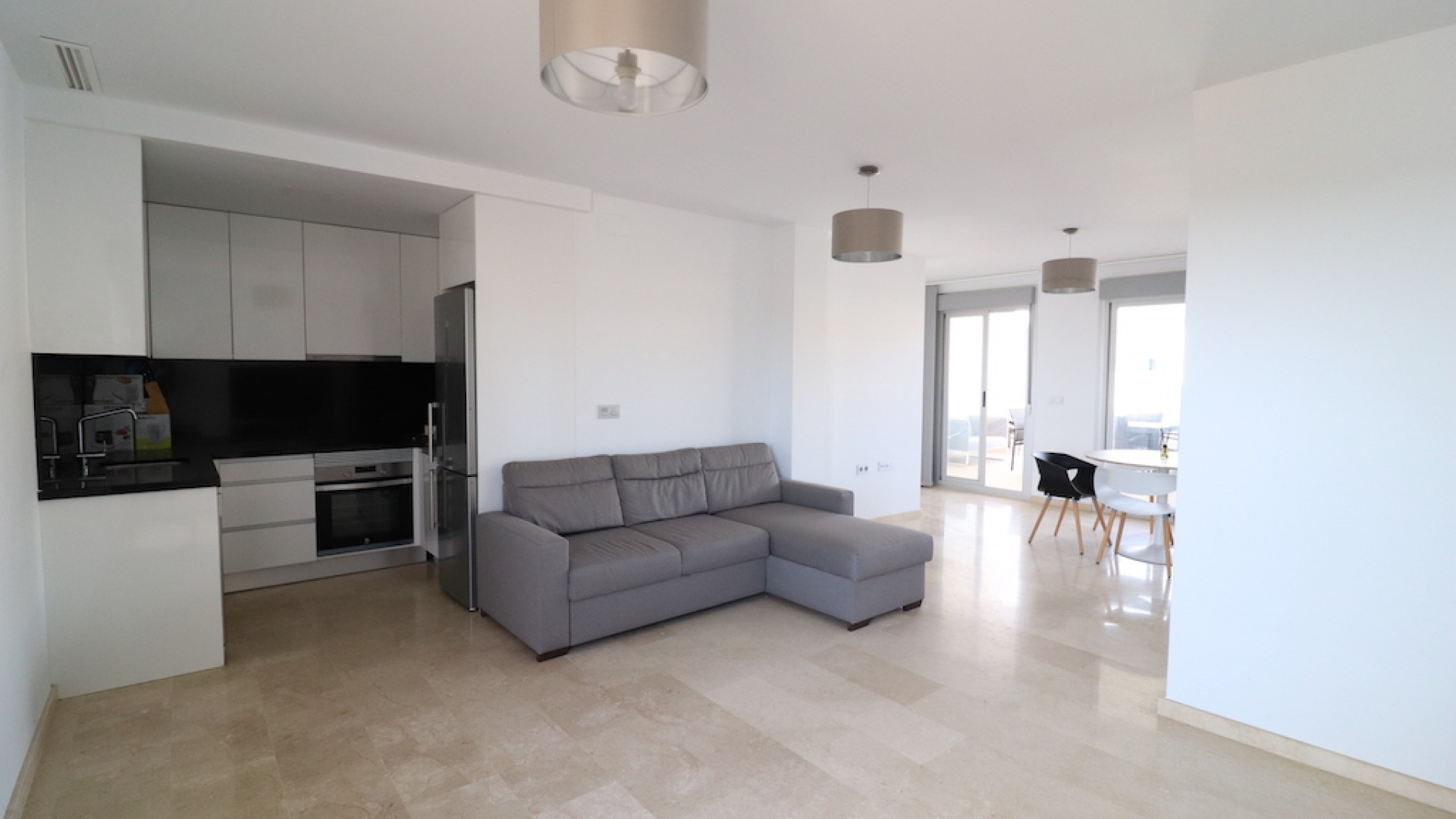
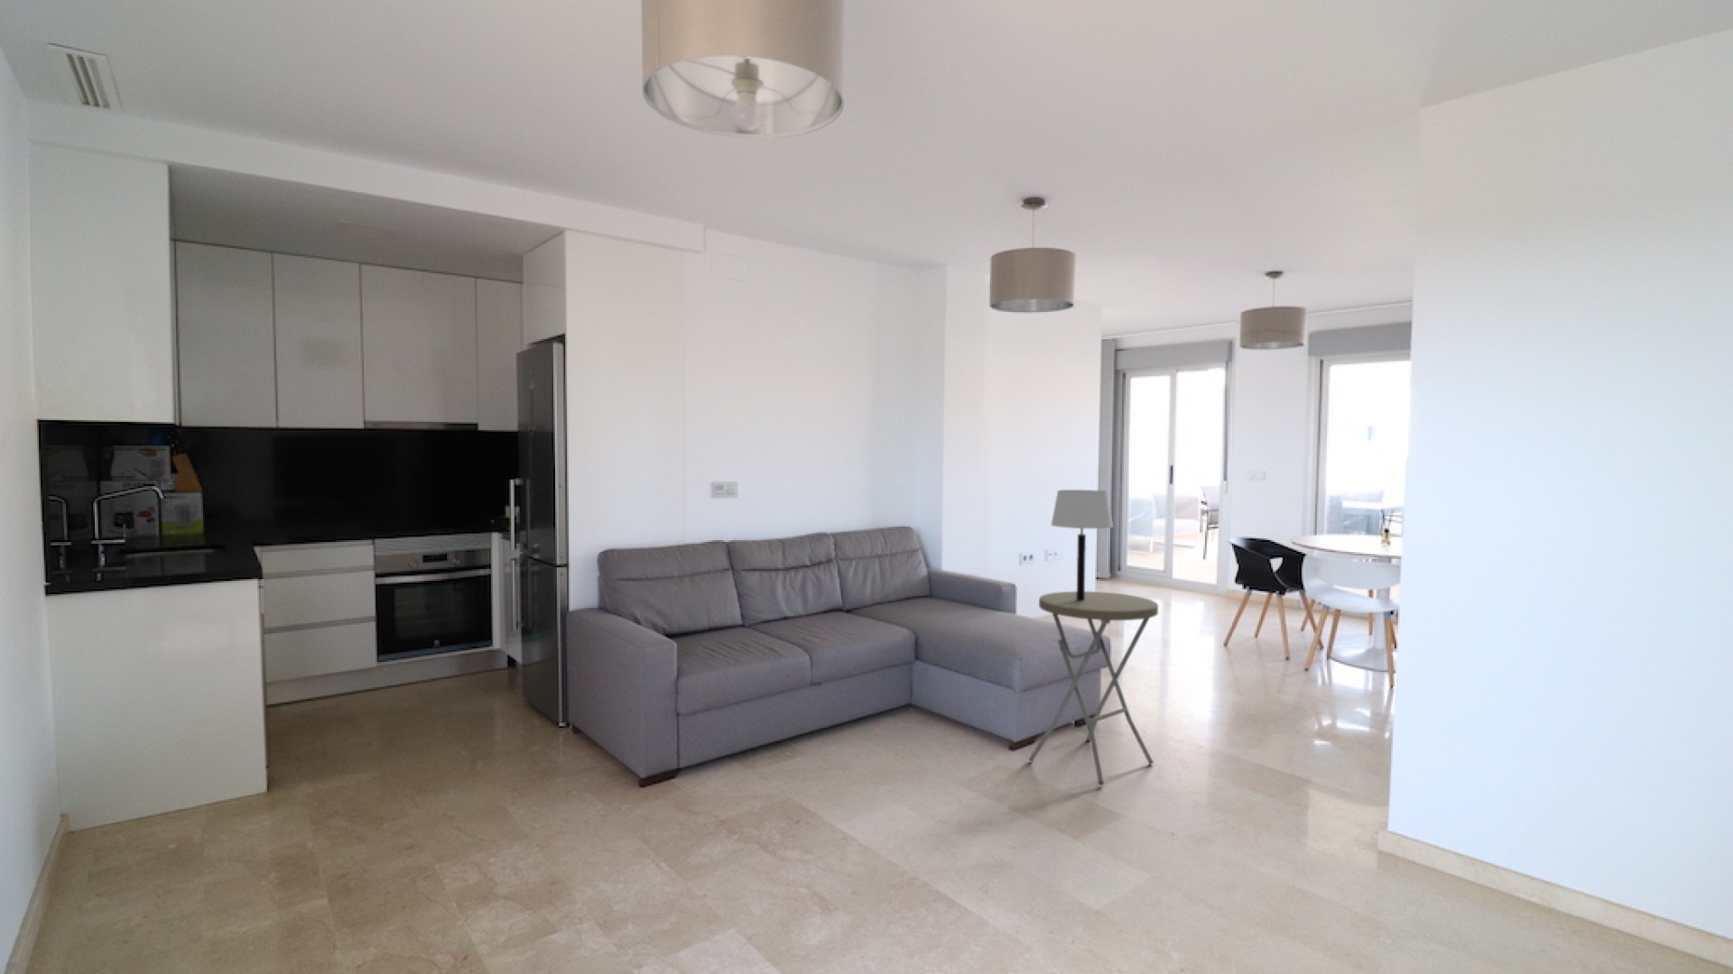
+ table lamp (1081, 545)
+ side table (1107, 687)
